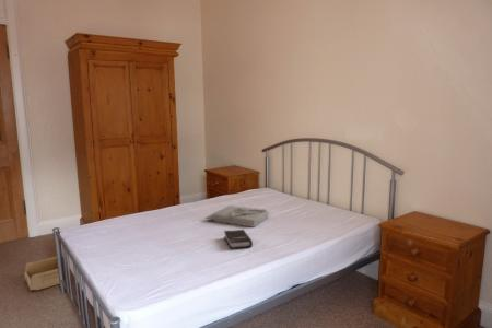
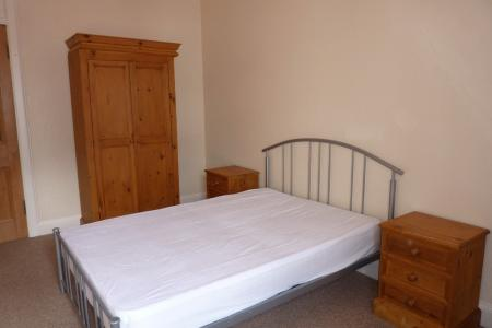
- hardback book (237, 238)
- storage bin (46, 272)
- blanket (238, 212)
